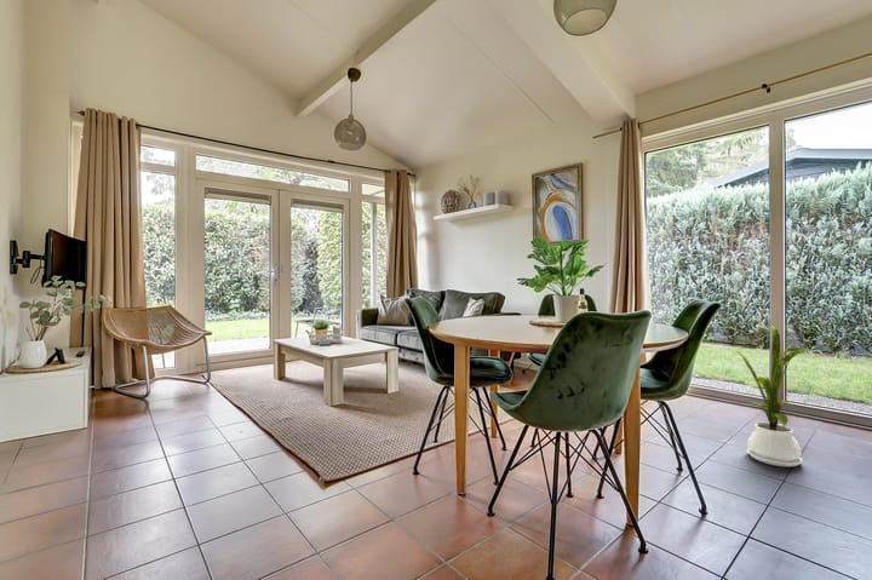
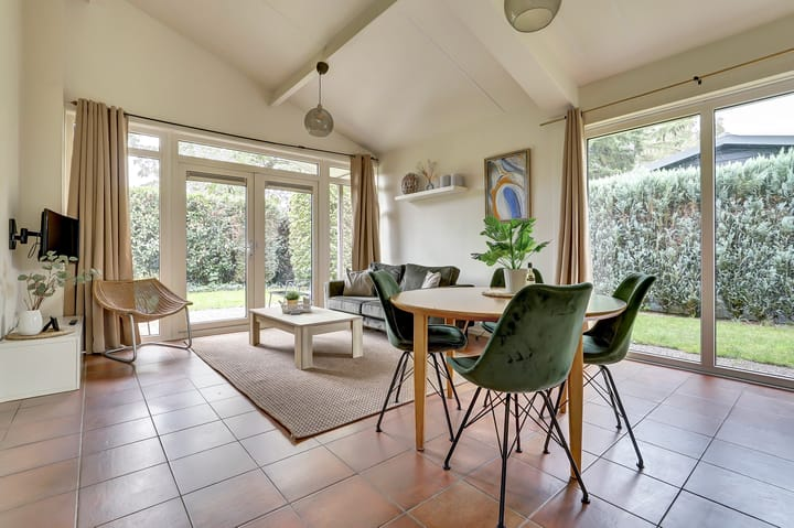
- house plant (775, 392)
